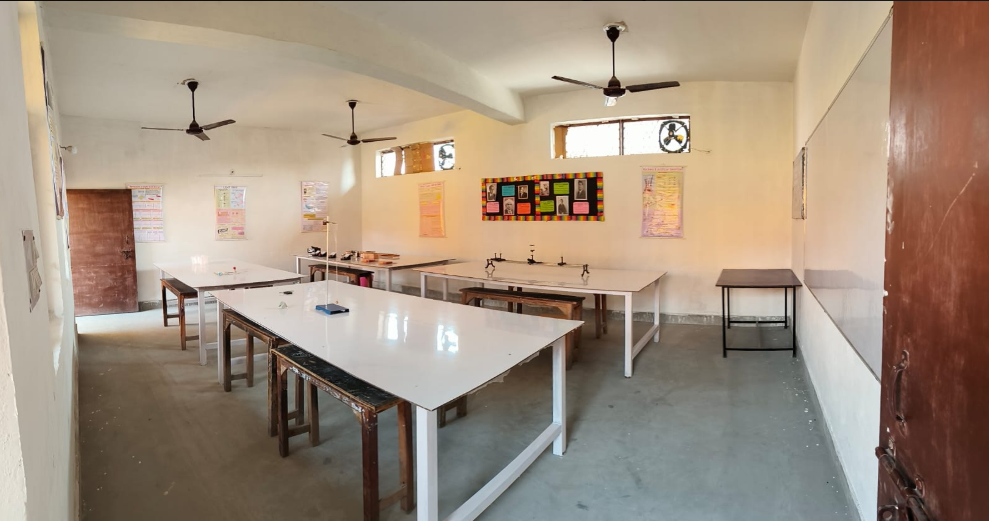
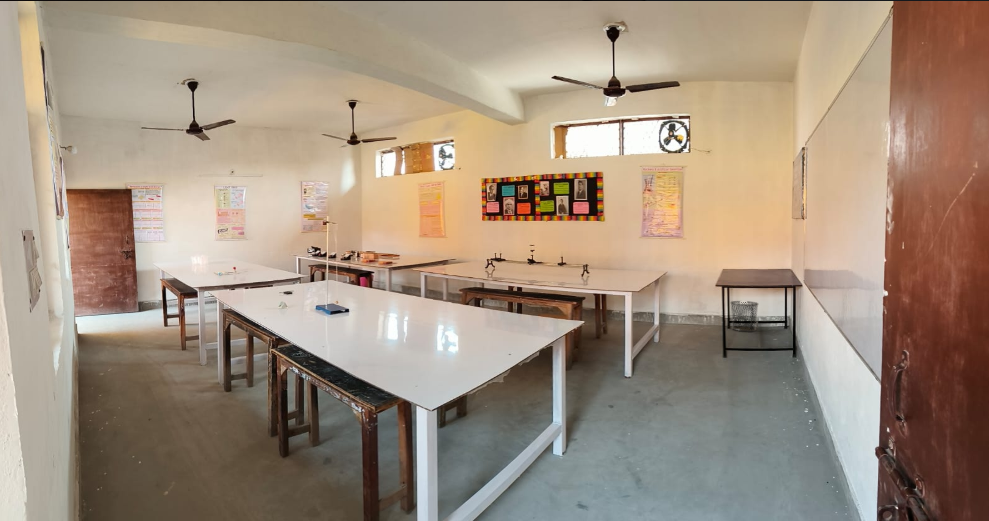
+ waste bin (744, 315)
